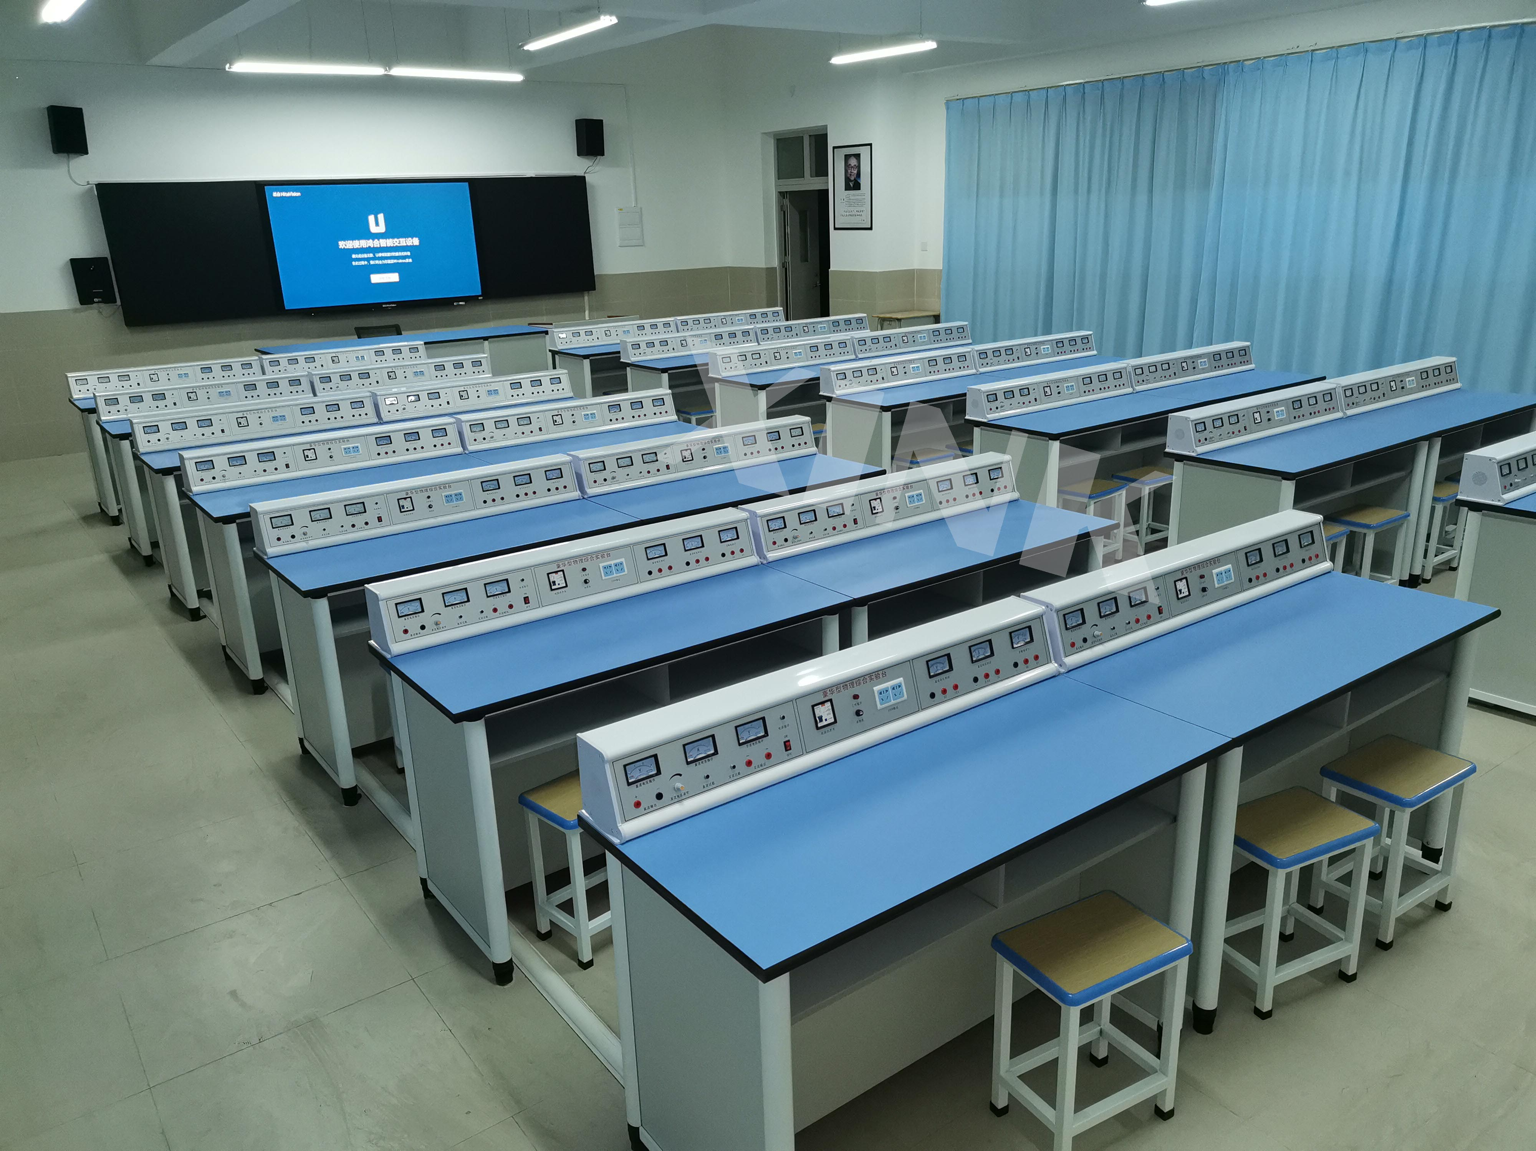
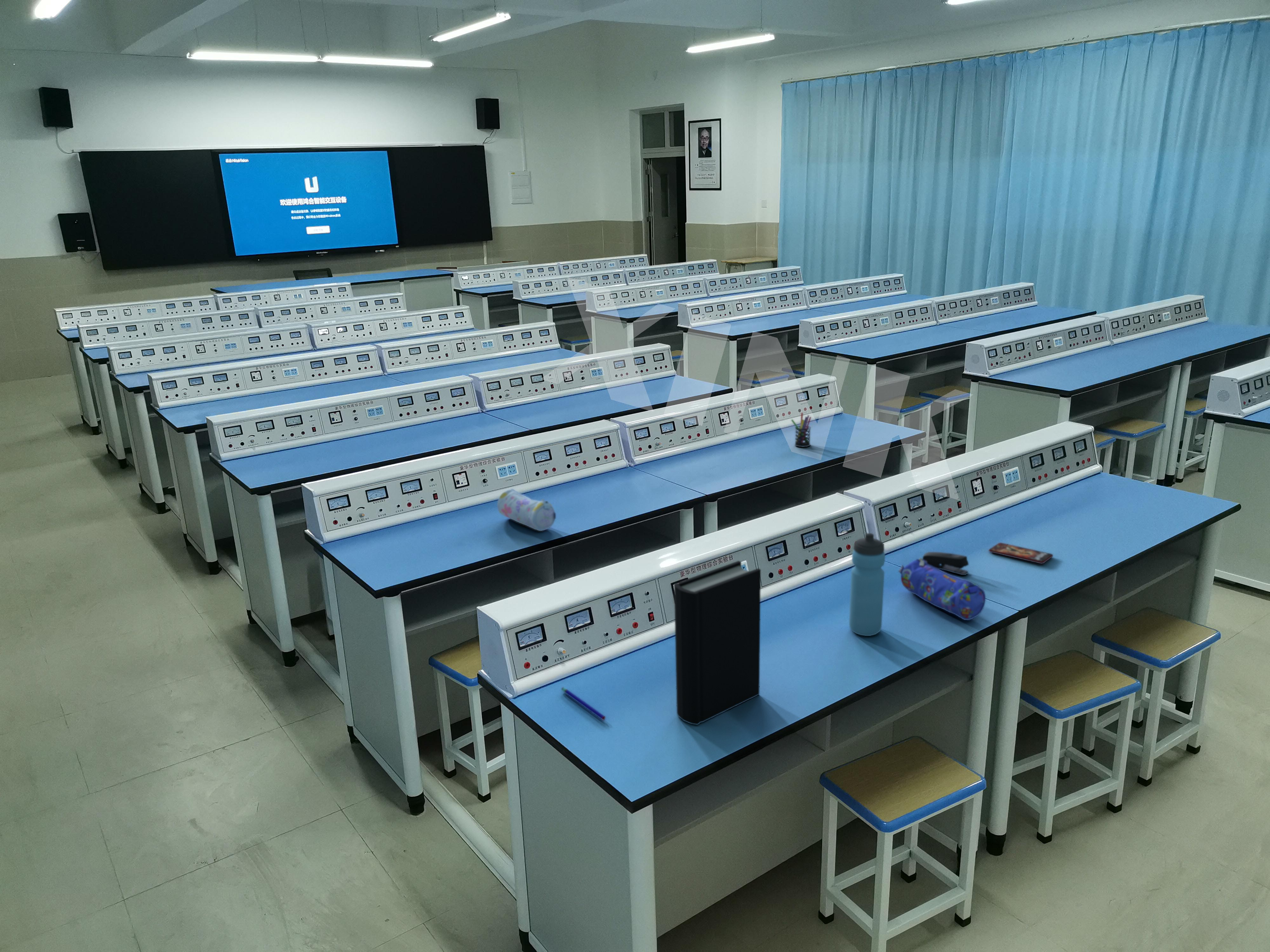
+ pencil case (526, 509)
+ pen holder (801, 429)
+ book (716, 642)
+ stapler (944, 560)
+ water bottle (867, 583)
+ pen (583, 703)
+ smartphone (1020, 553)
+ pencil case (941, 587)
